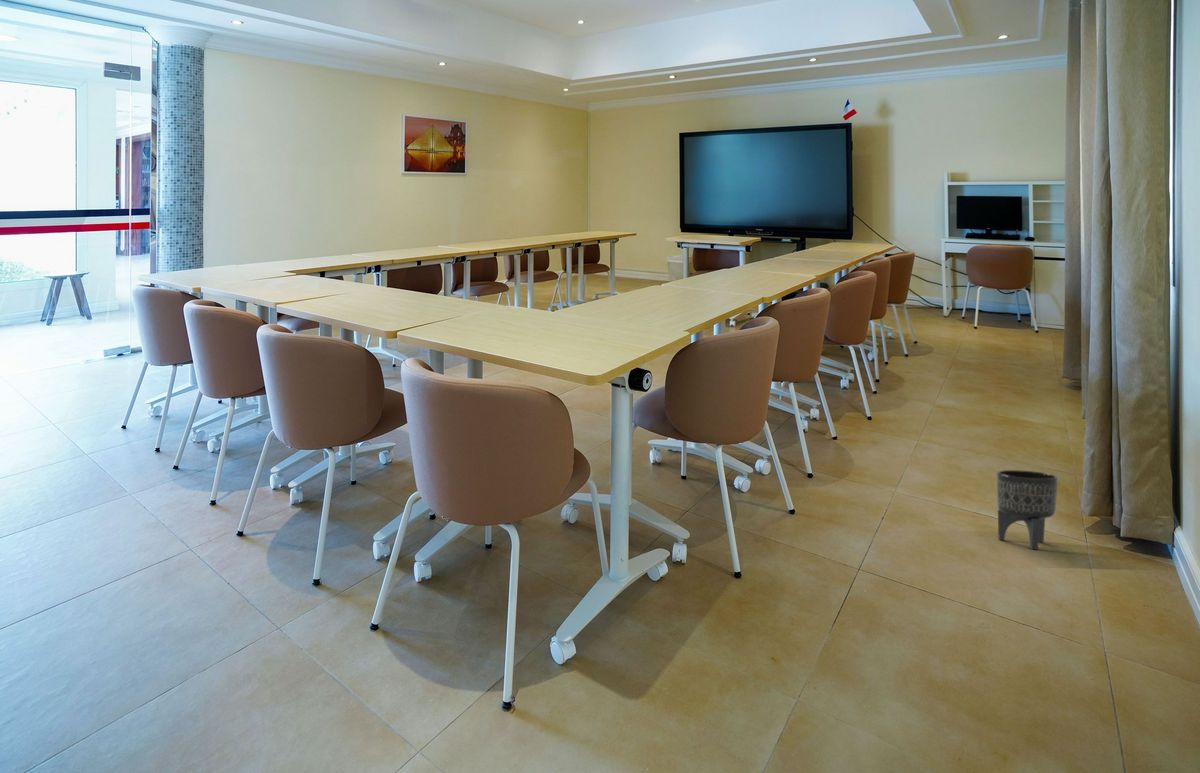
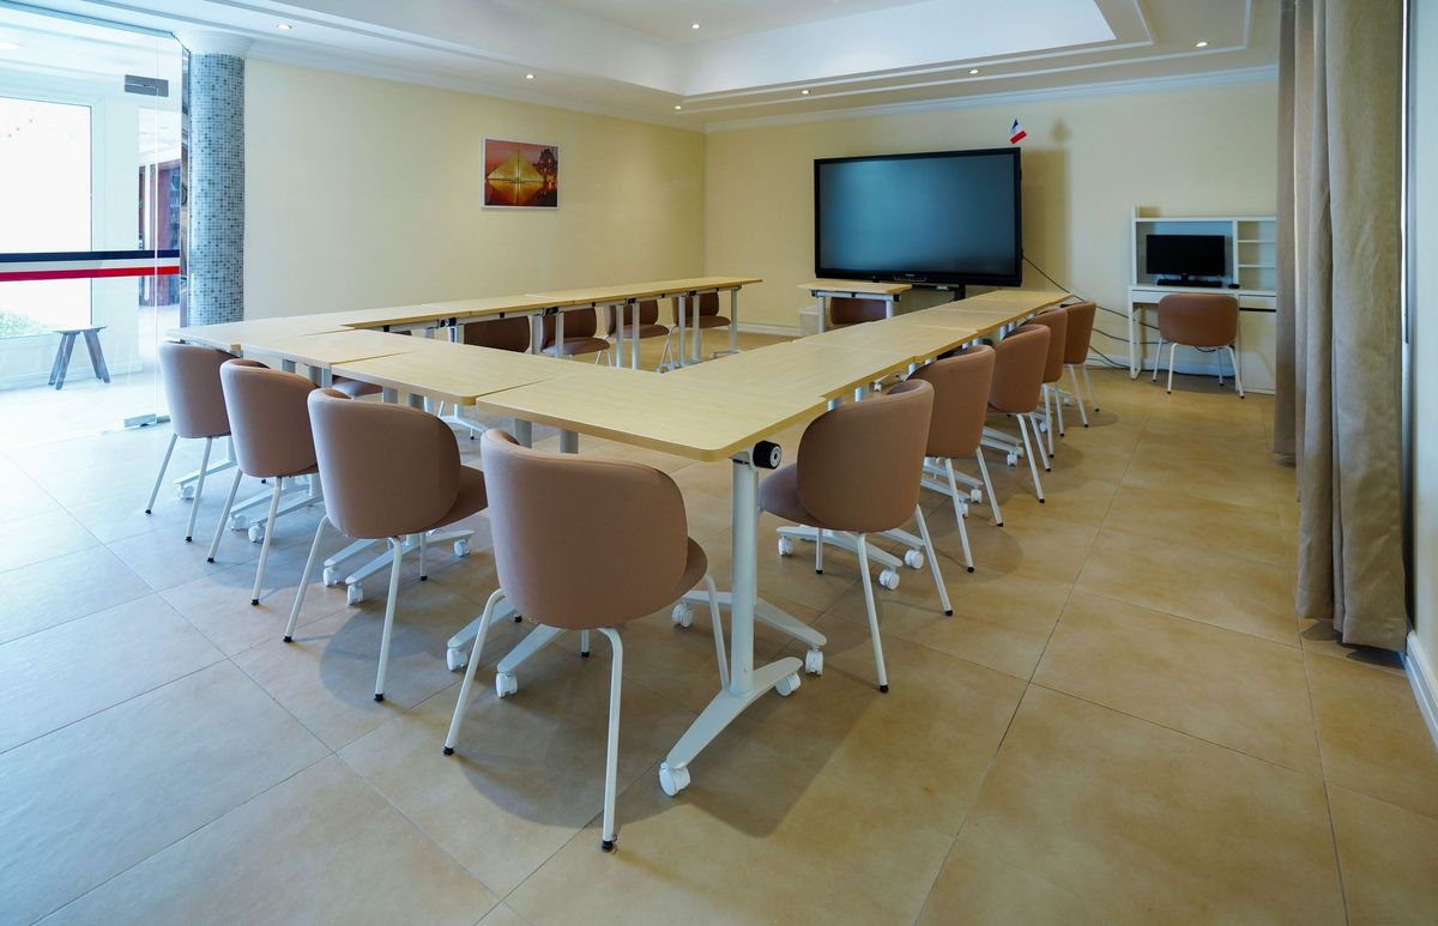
- planter (1025, 508)
